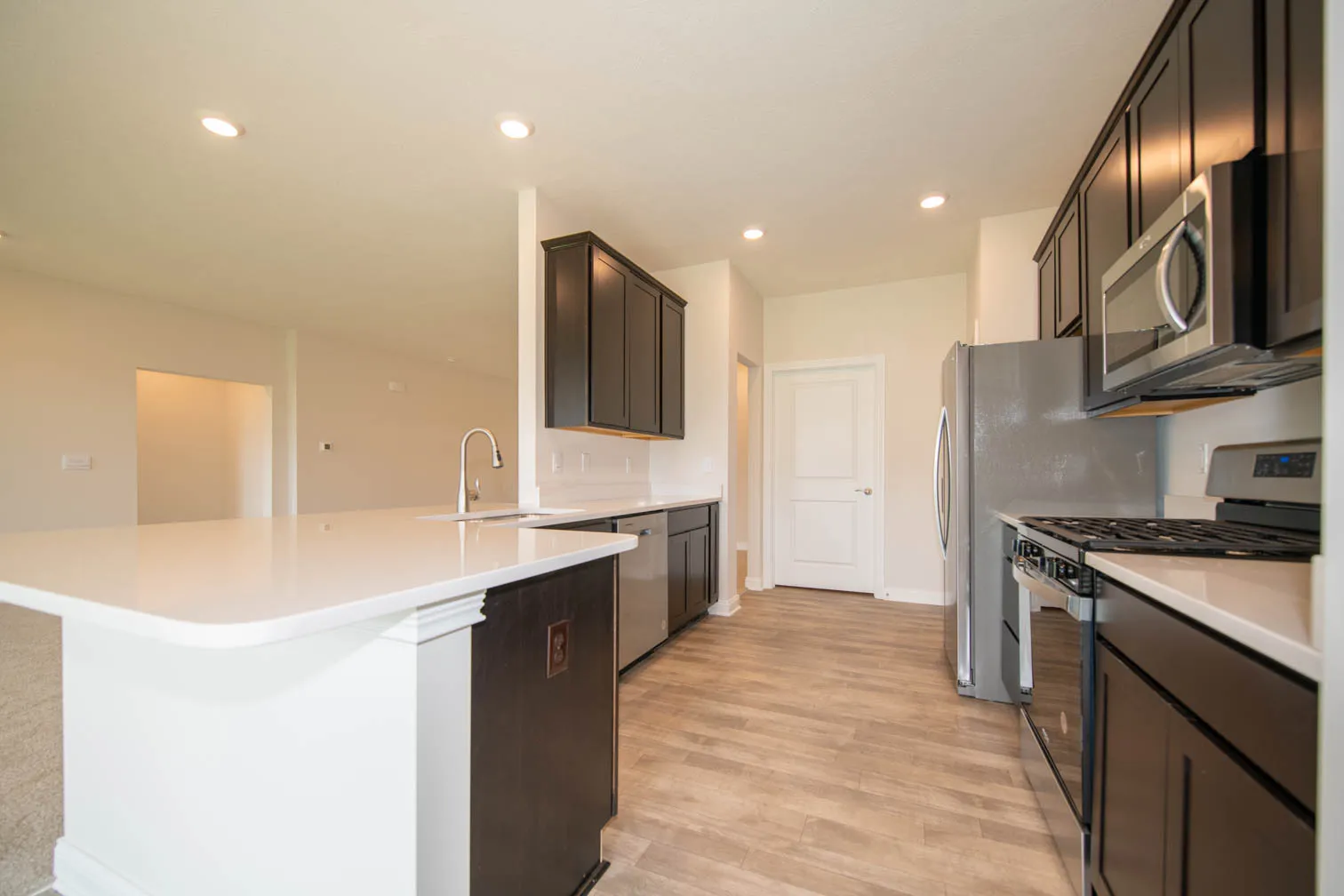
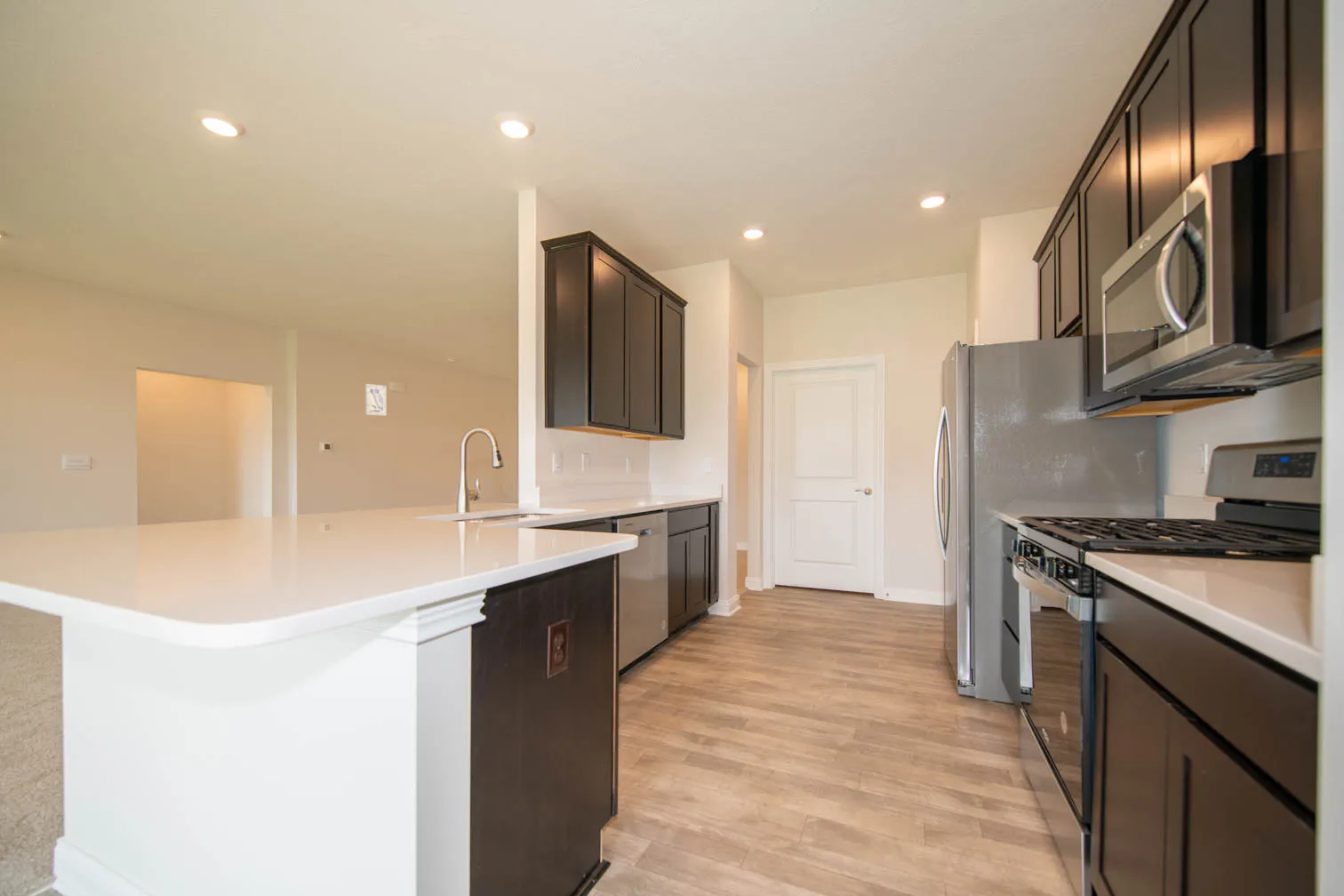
+ wall art (376, 400)
